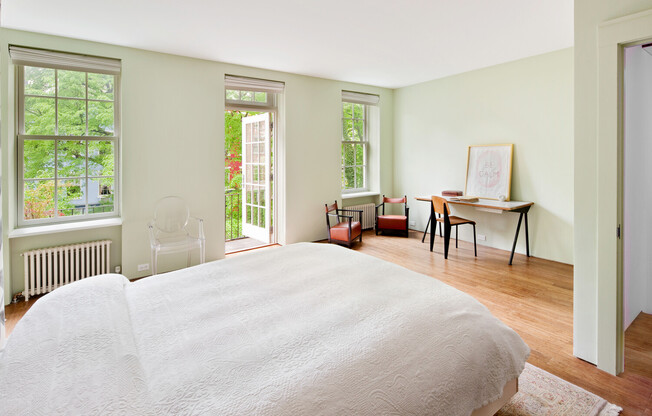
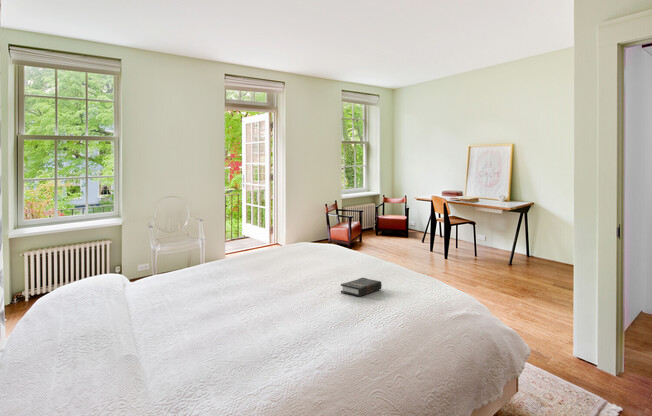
+ hardback book (361, 286)
